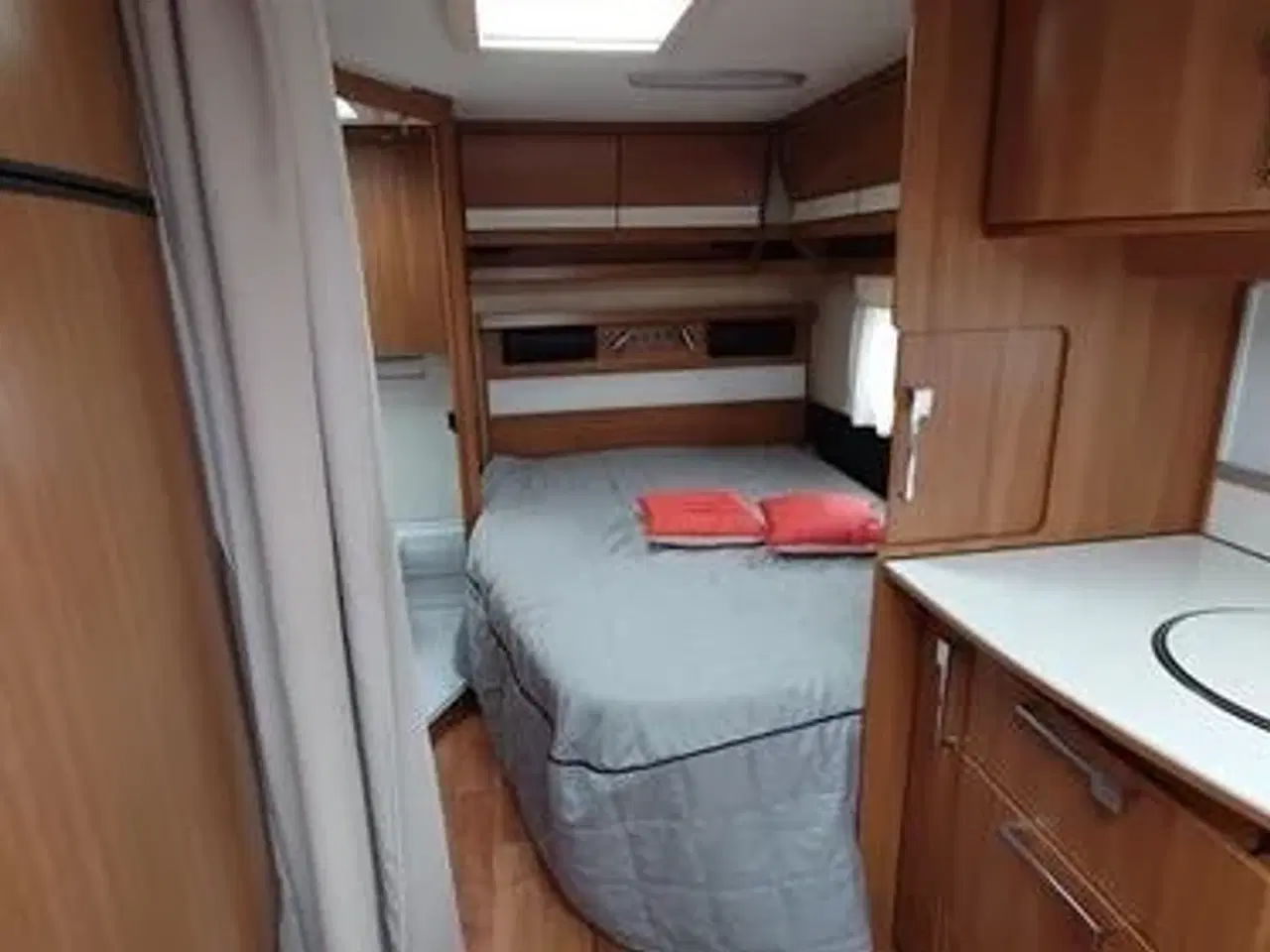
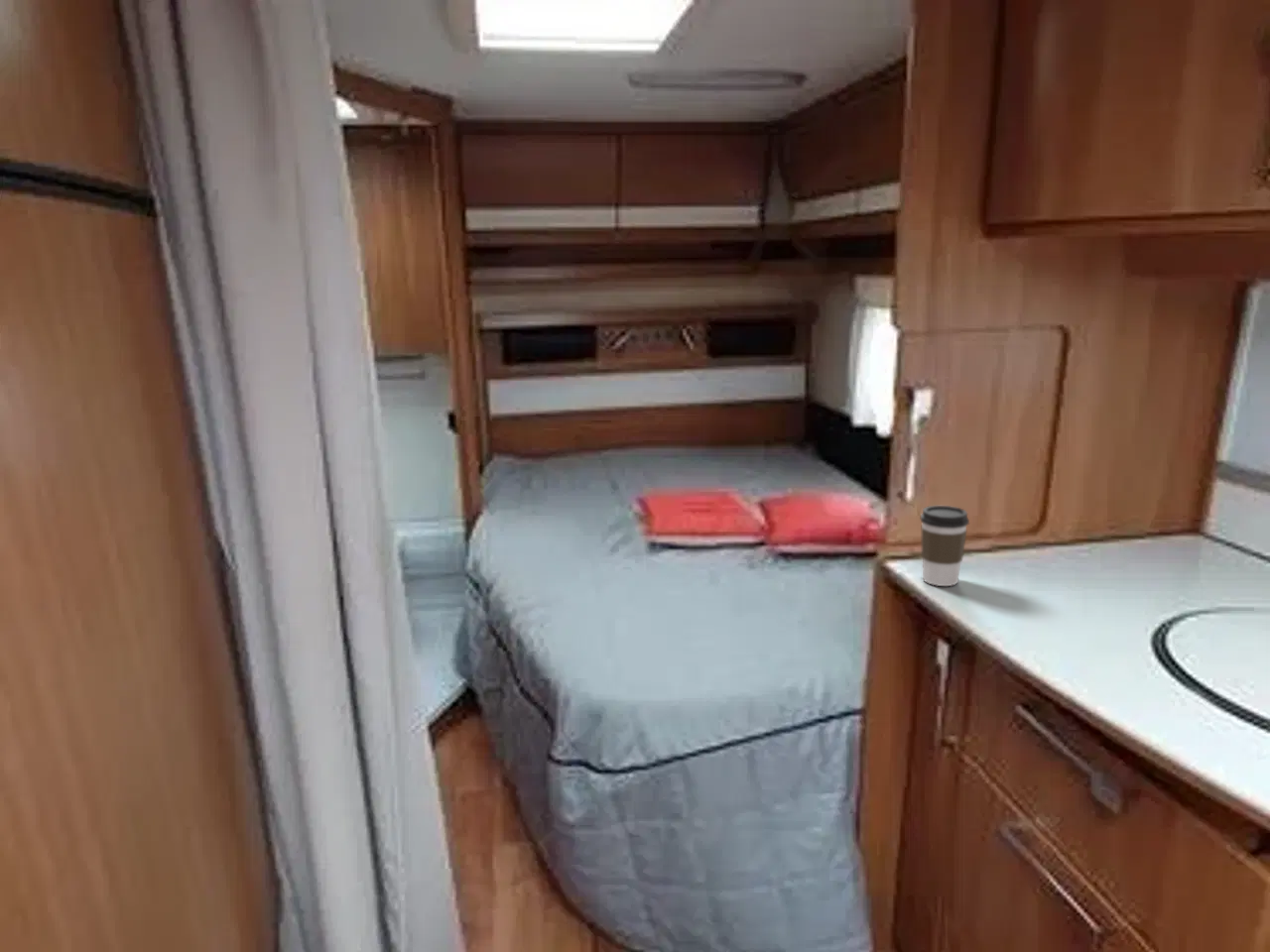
+ coffee cup (942, 545)
